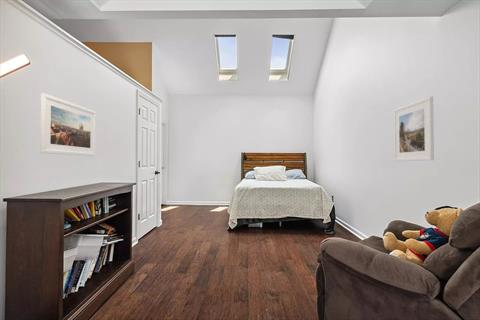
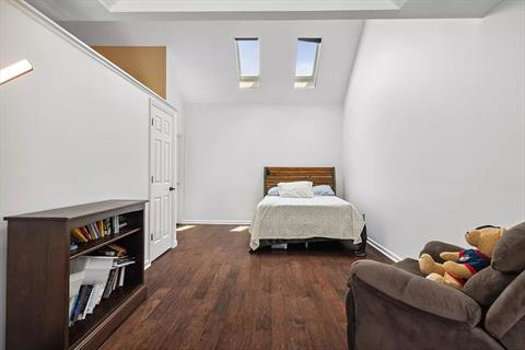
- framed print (72, 129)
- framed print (411, 132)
